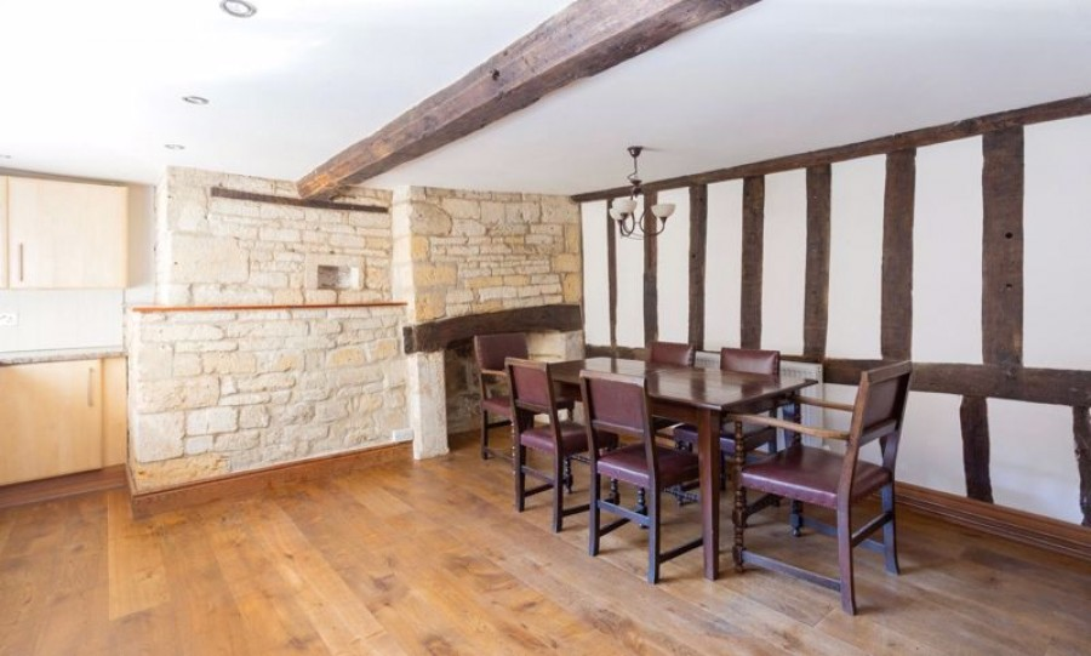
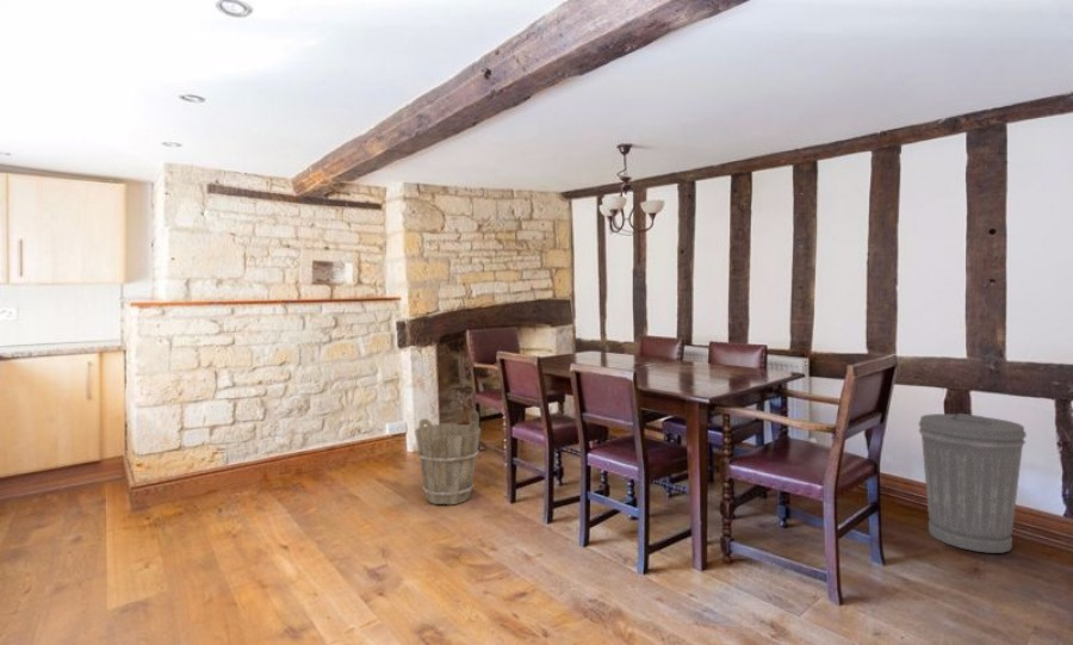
+ bucket (448, 455)
+ trash can (969, 477)
